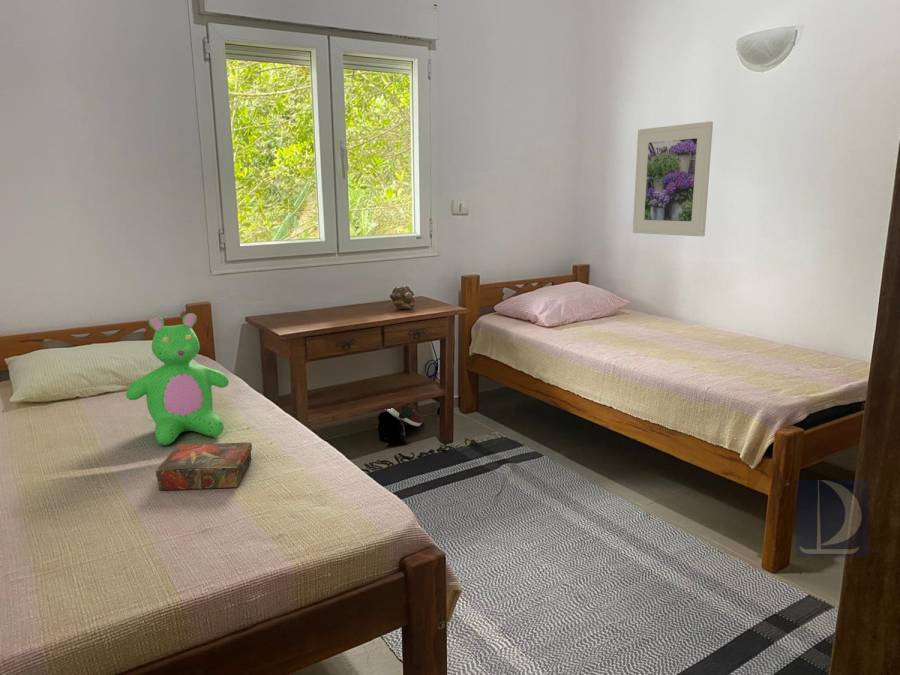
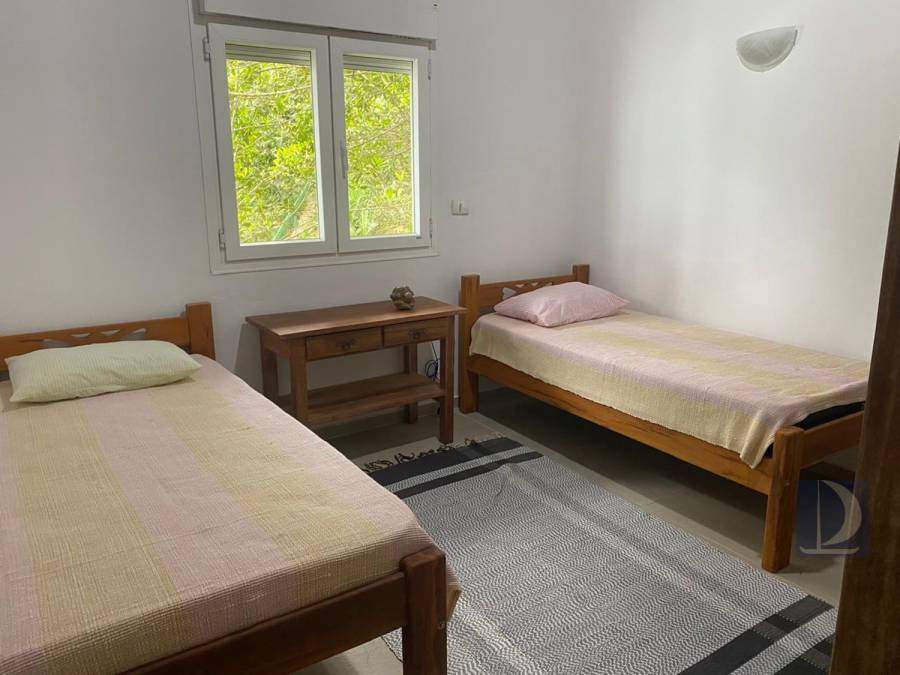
- shoe (401, 412)
- teddy bear (180, 375)
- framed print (670, 181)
- book (206, 465)
